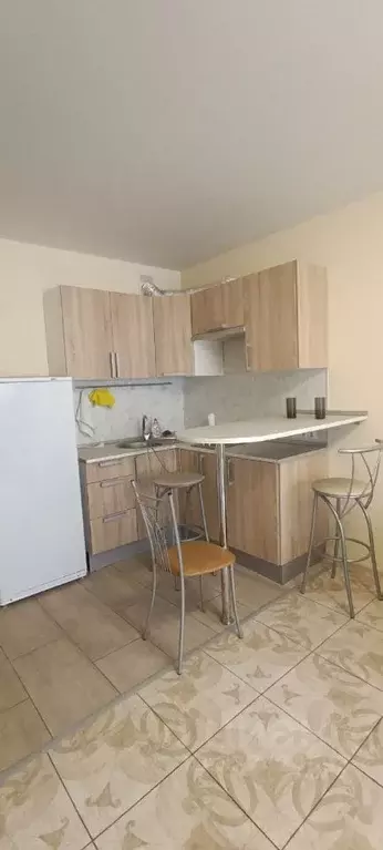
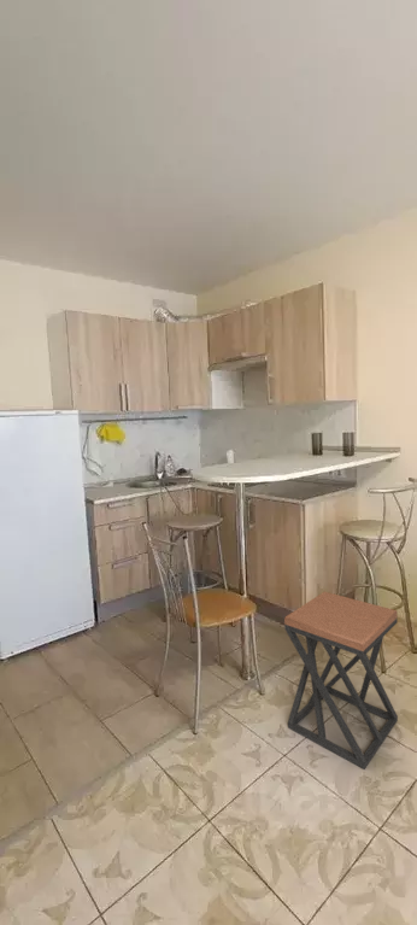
+ stool (341, 669)
